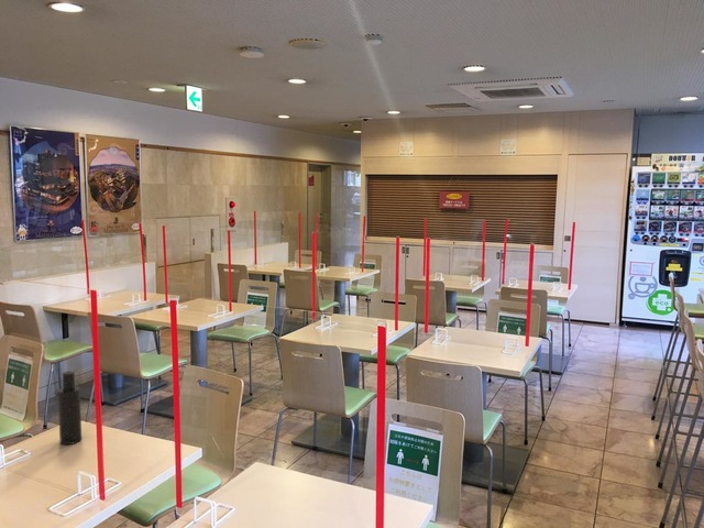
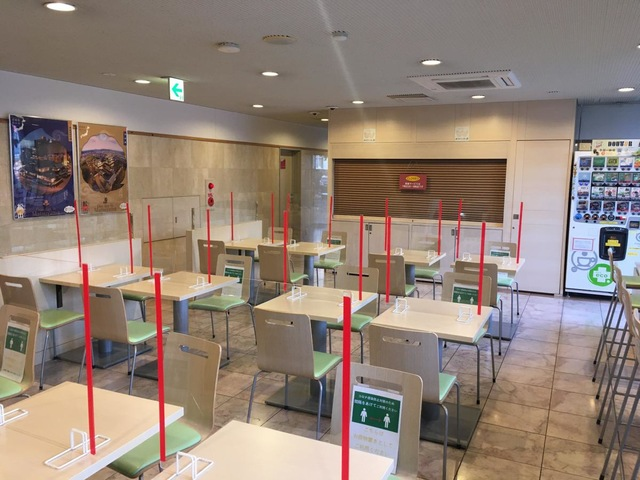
- atomizer (69, 406)
